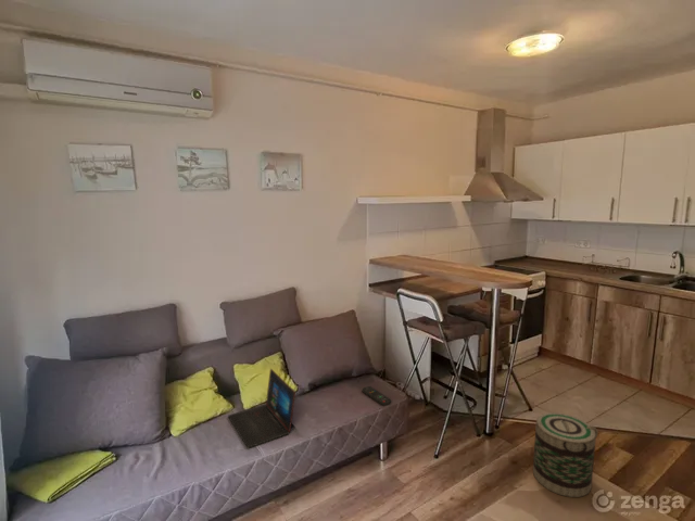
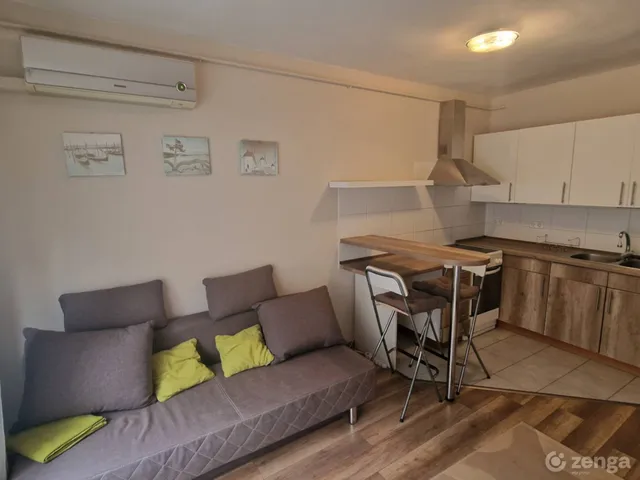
- laptop (260, 406)
- remote control (376, 395)
- basket (565, 450)
